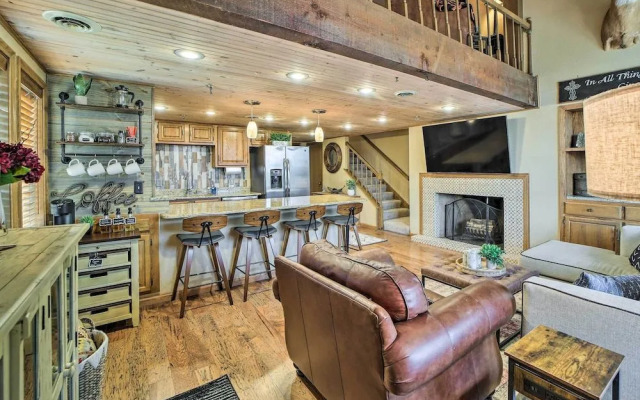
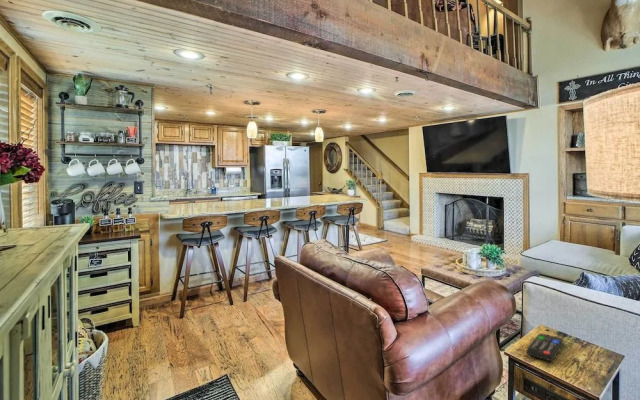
+ remote control (545, 345)
